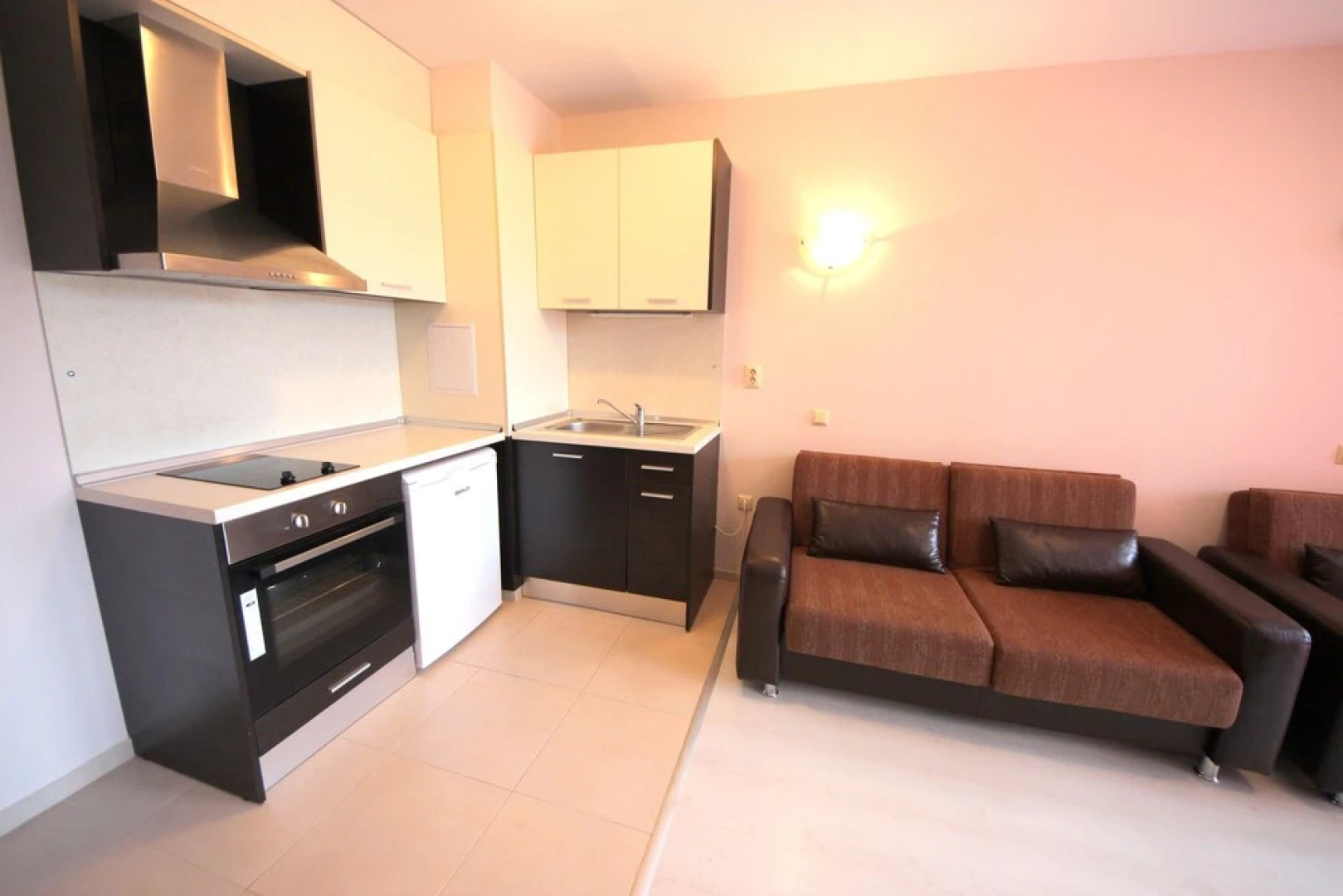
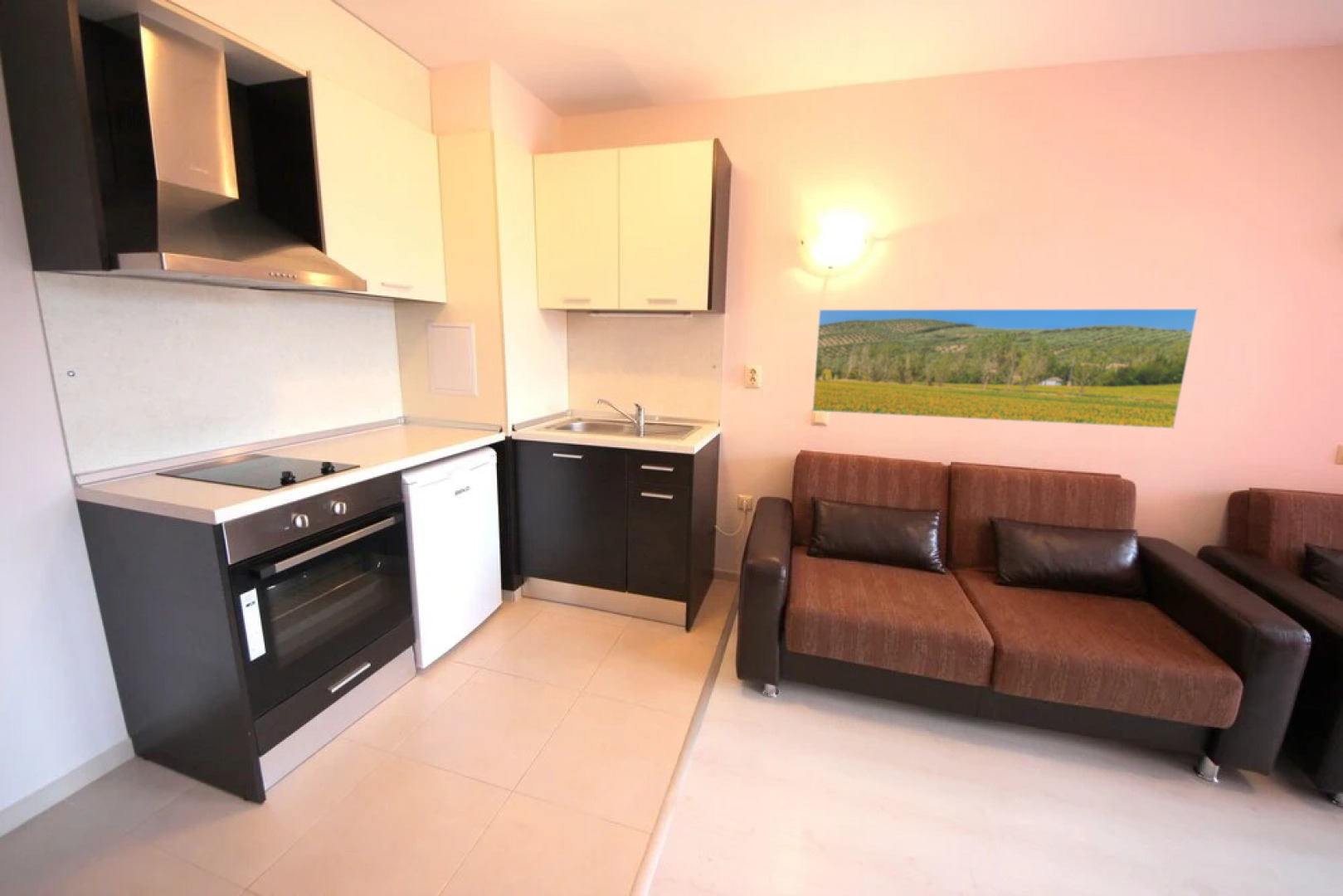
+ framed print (984, 365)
